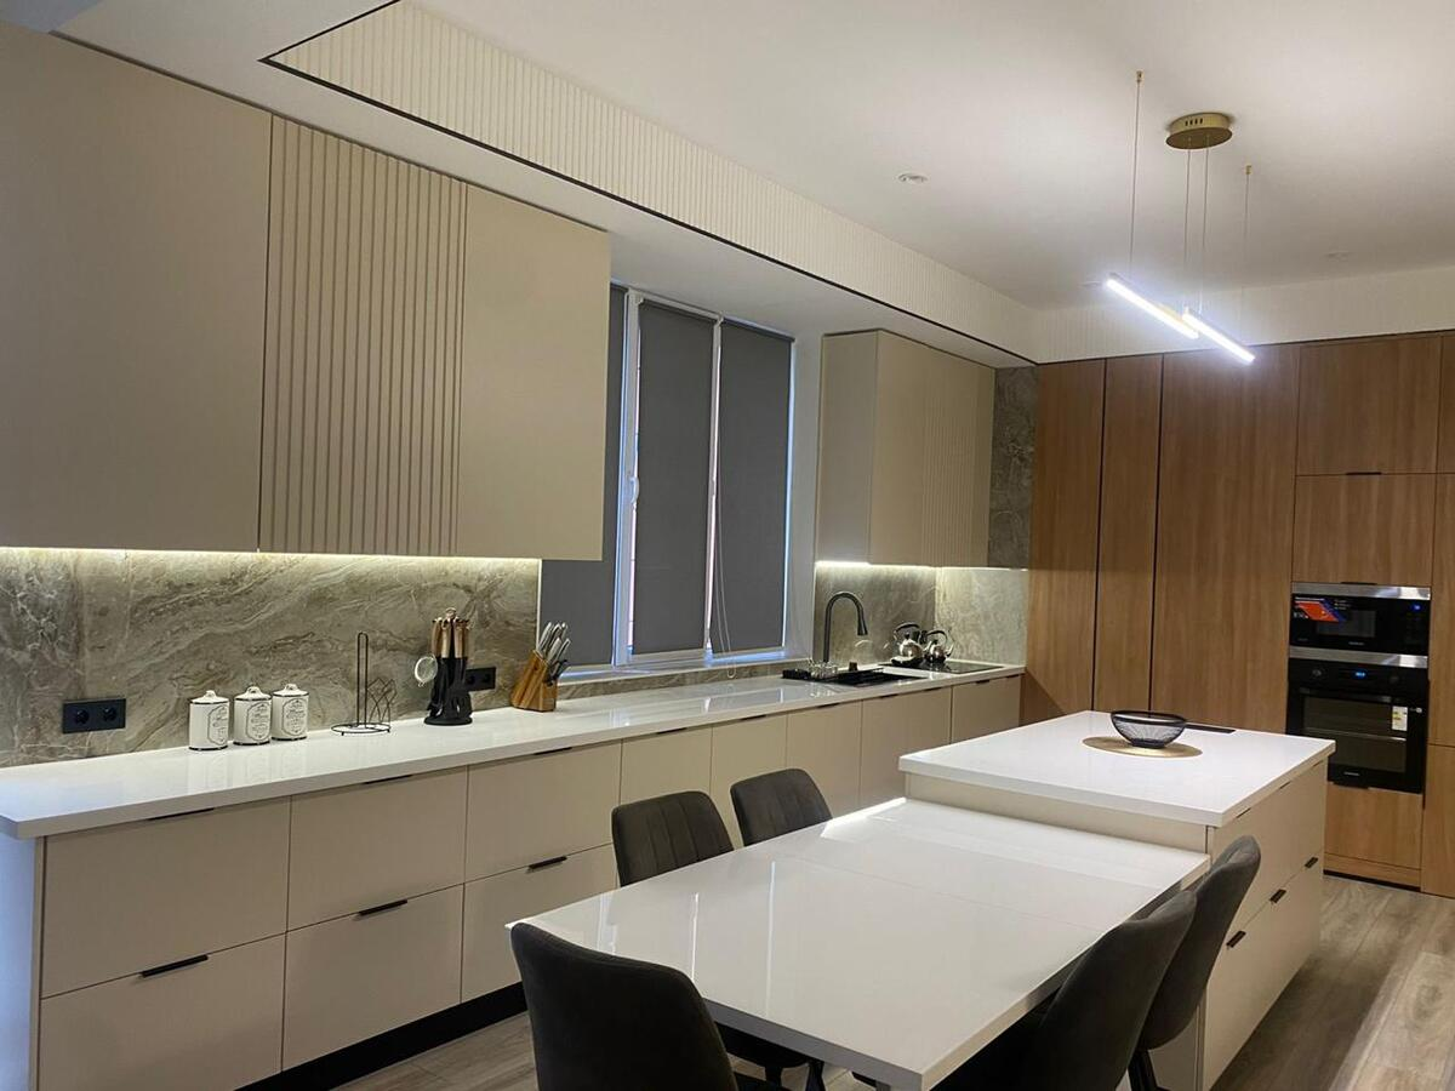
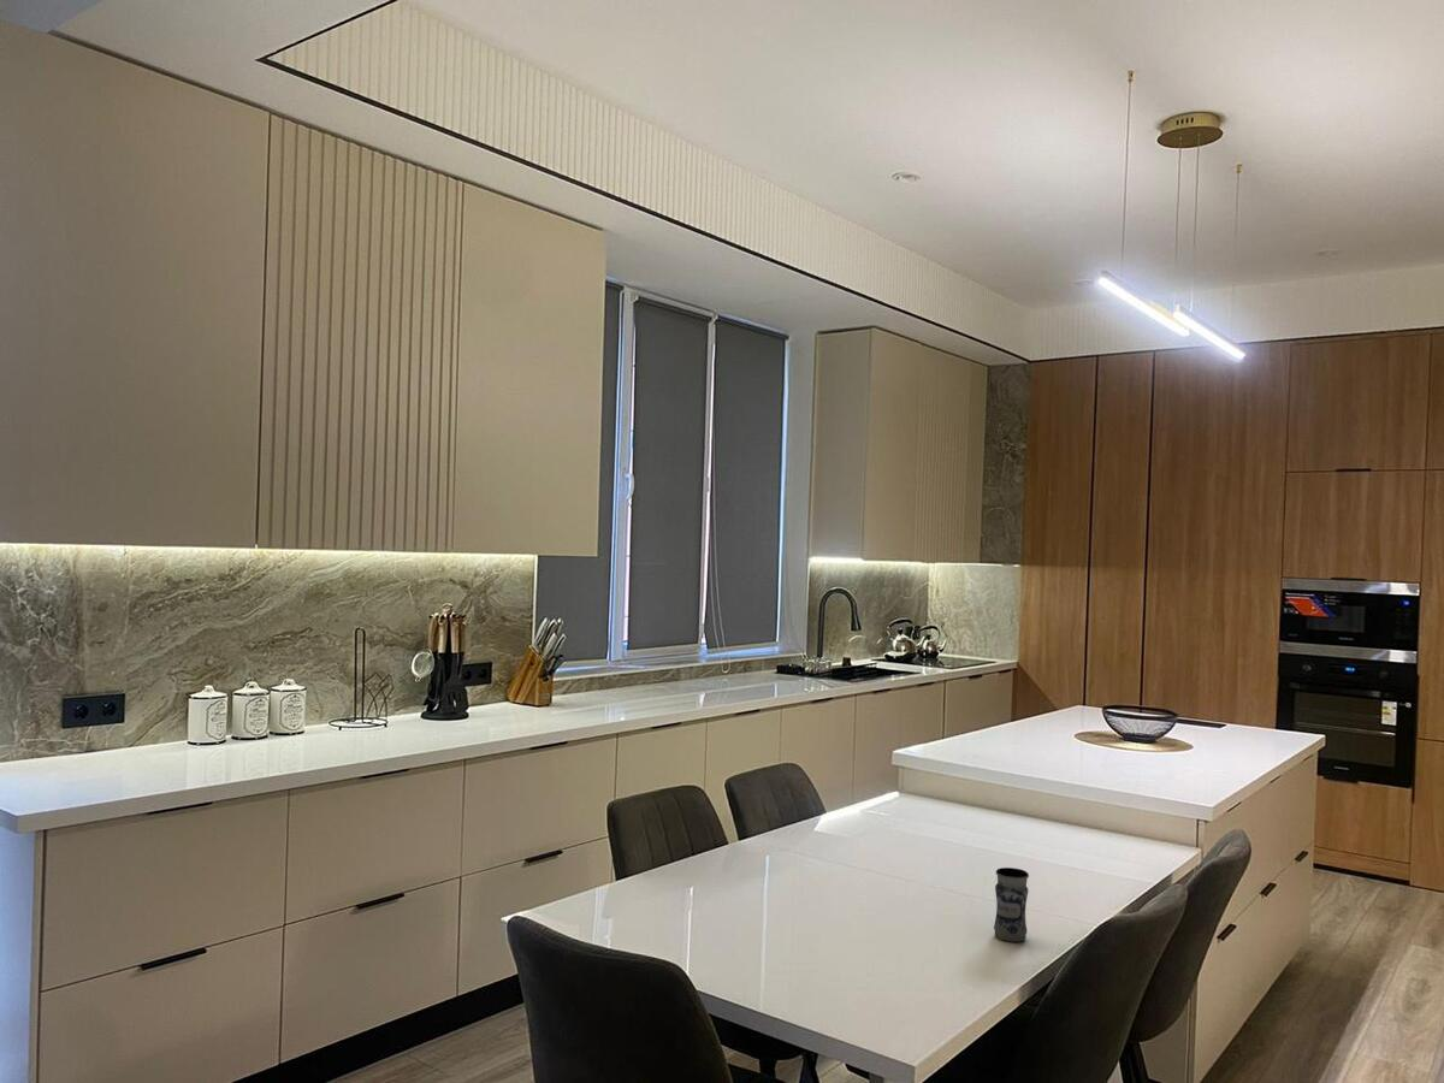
+ jar (1011, 904)
